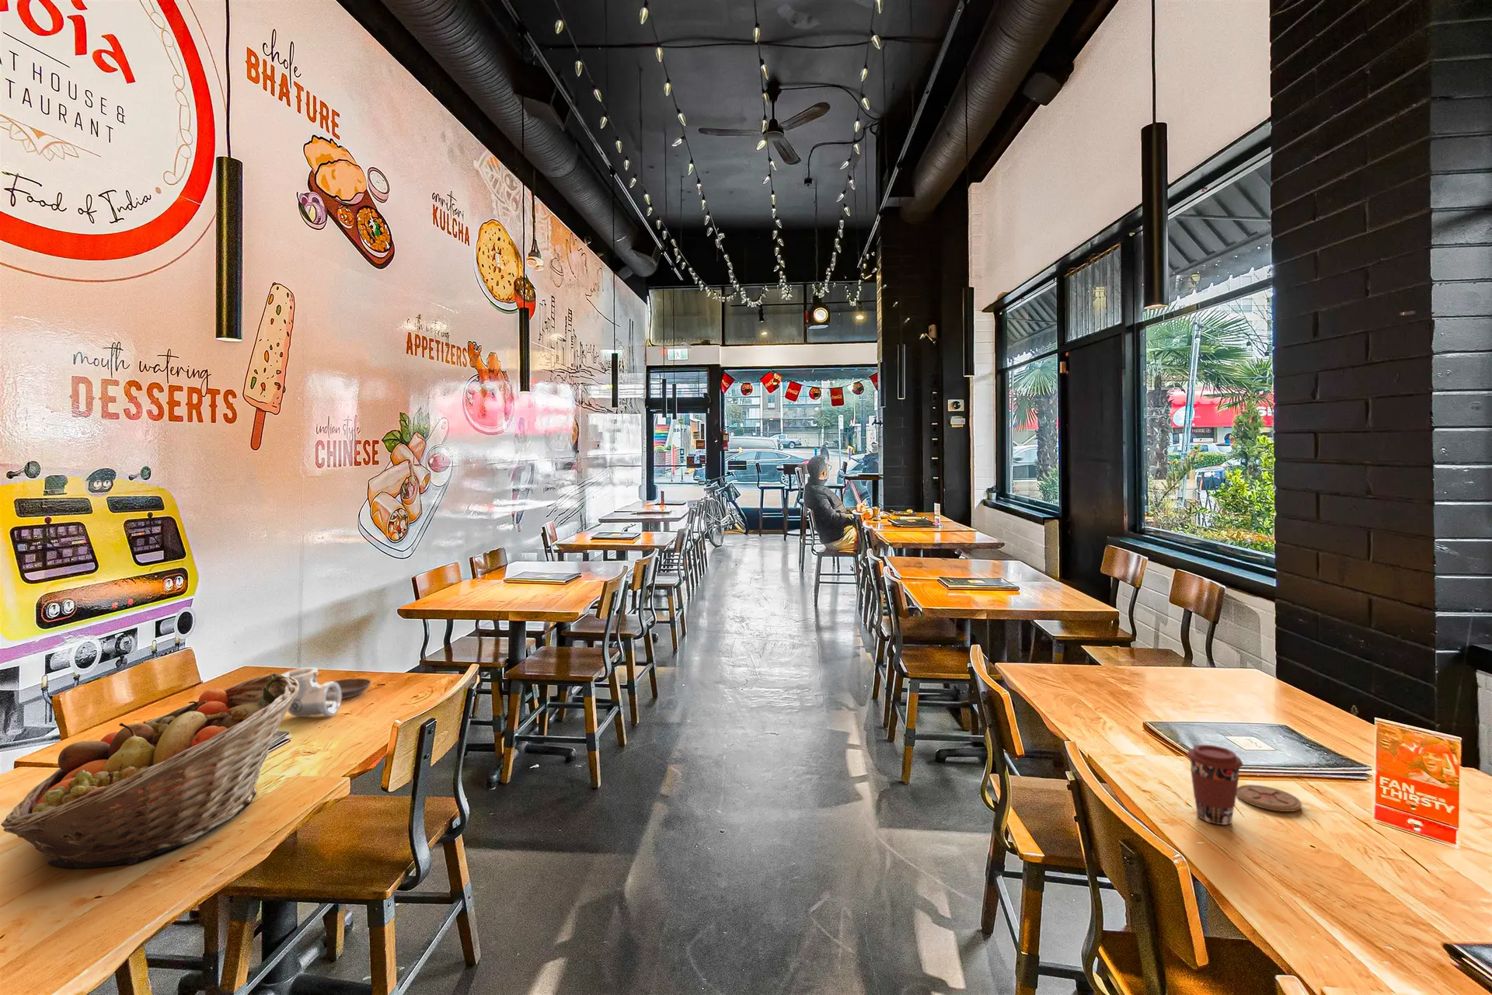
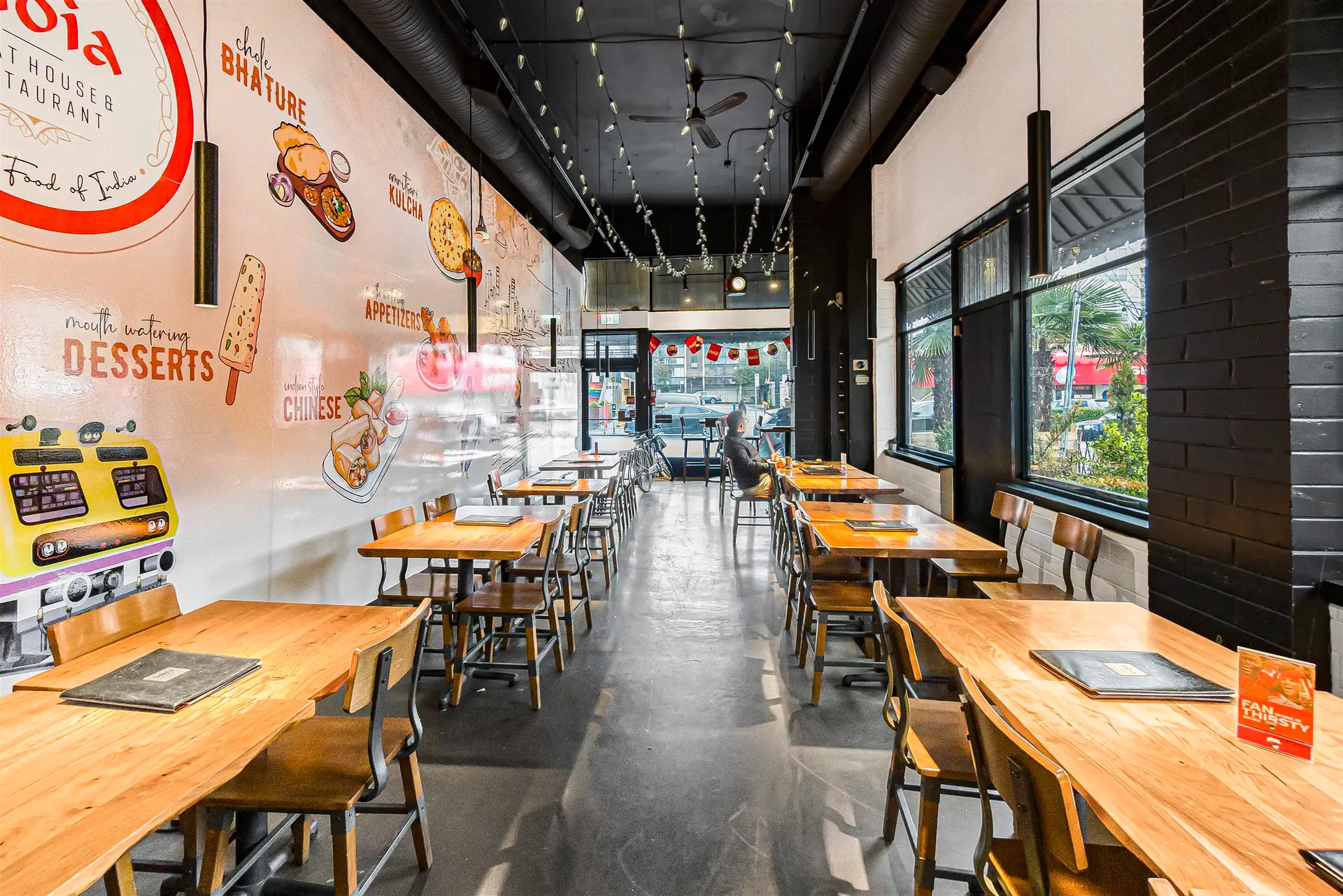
- saucer (342, 690)
- coffee cup (1214, 784)
- fruit basket (171, 758)
- pipe fitting (308, 693)
- coaster (1268, 797)
